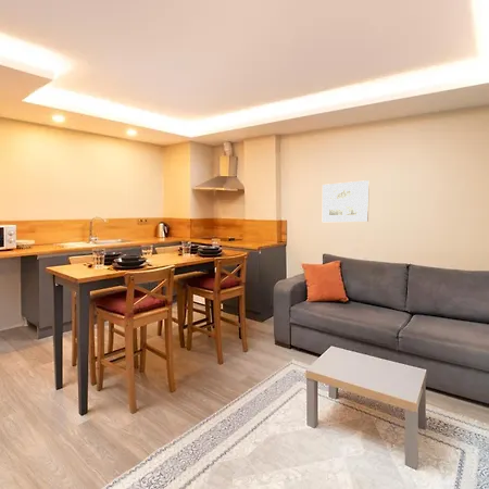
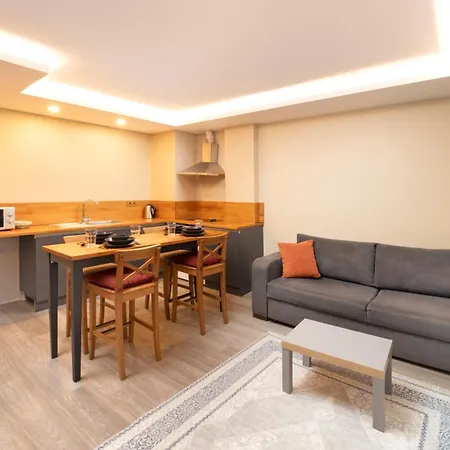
- wall art (344, 202)
